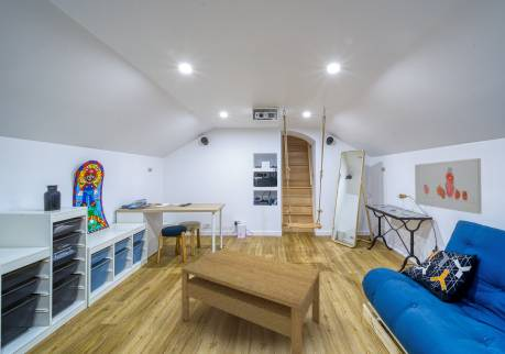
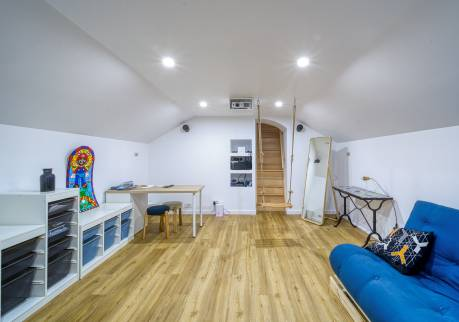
- wall art (442, 185)
- coffee table (250, 294)
